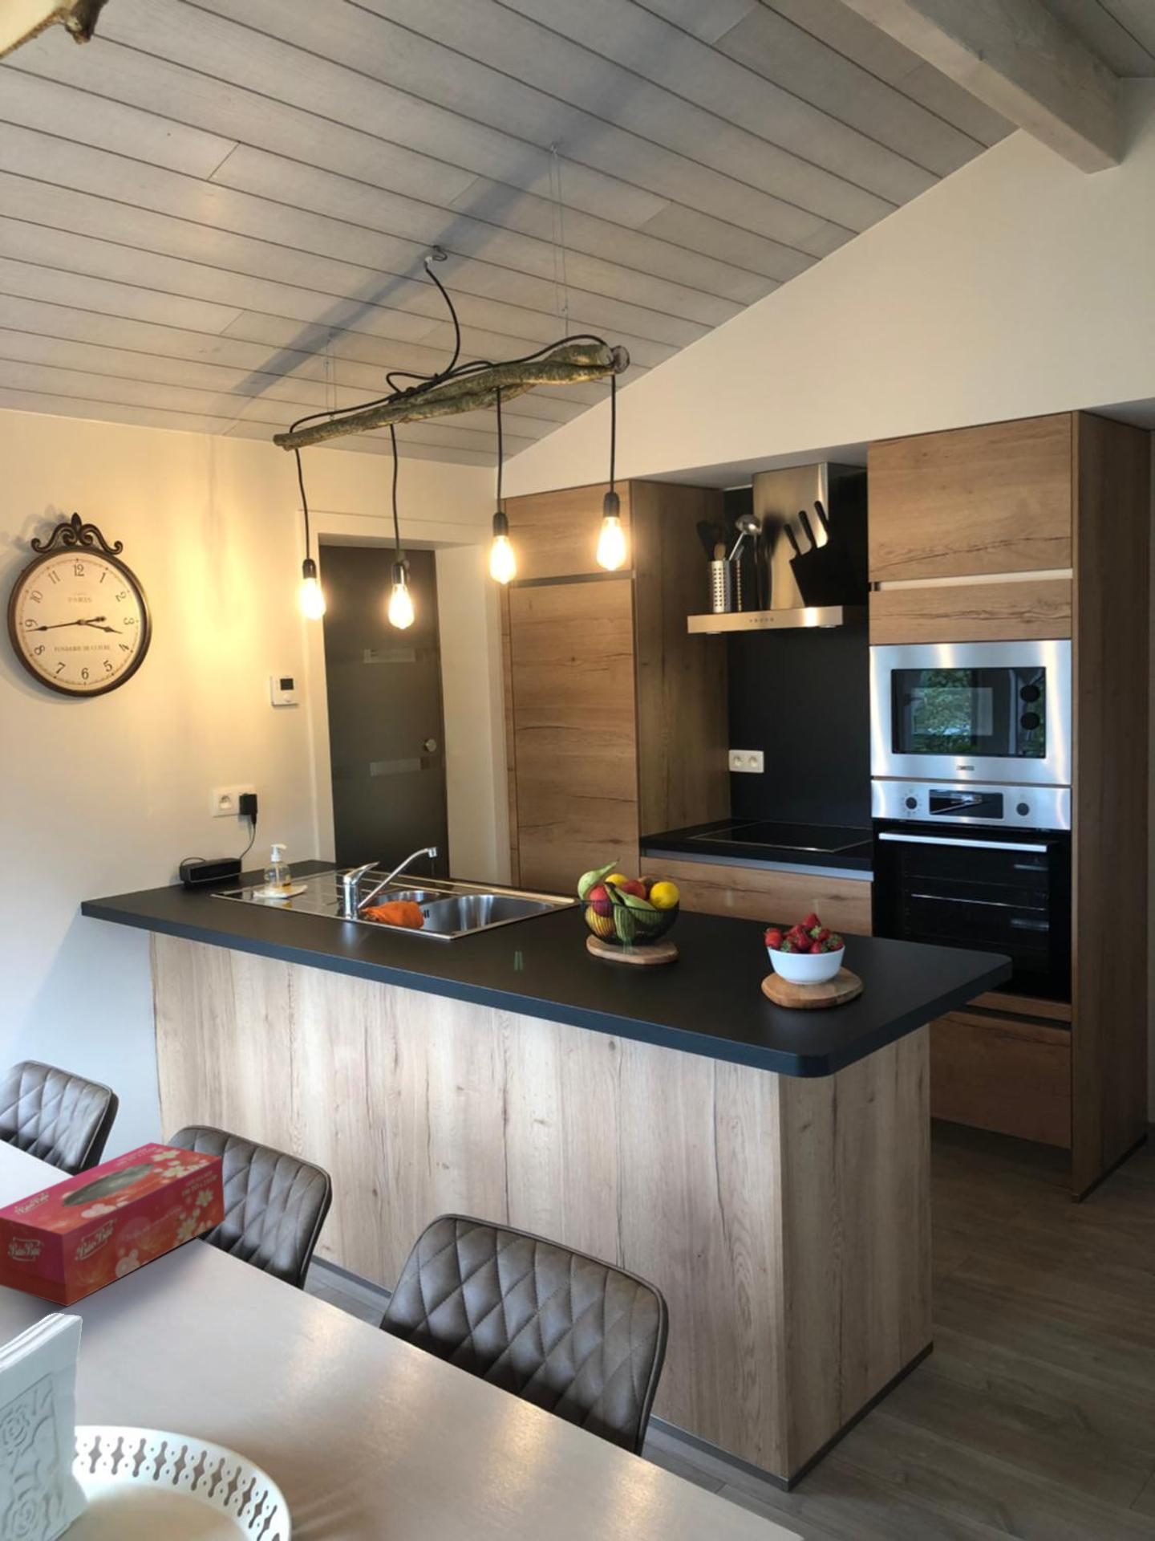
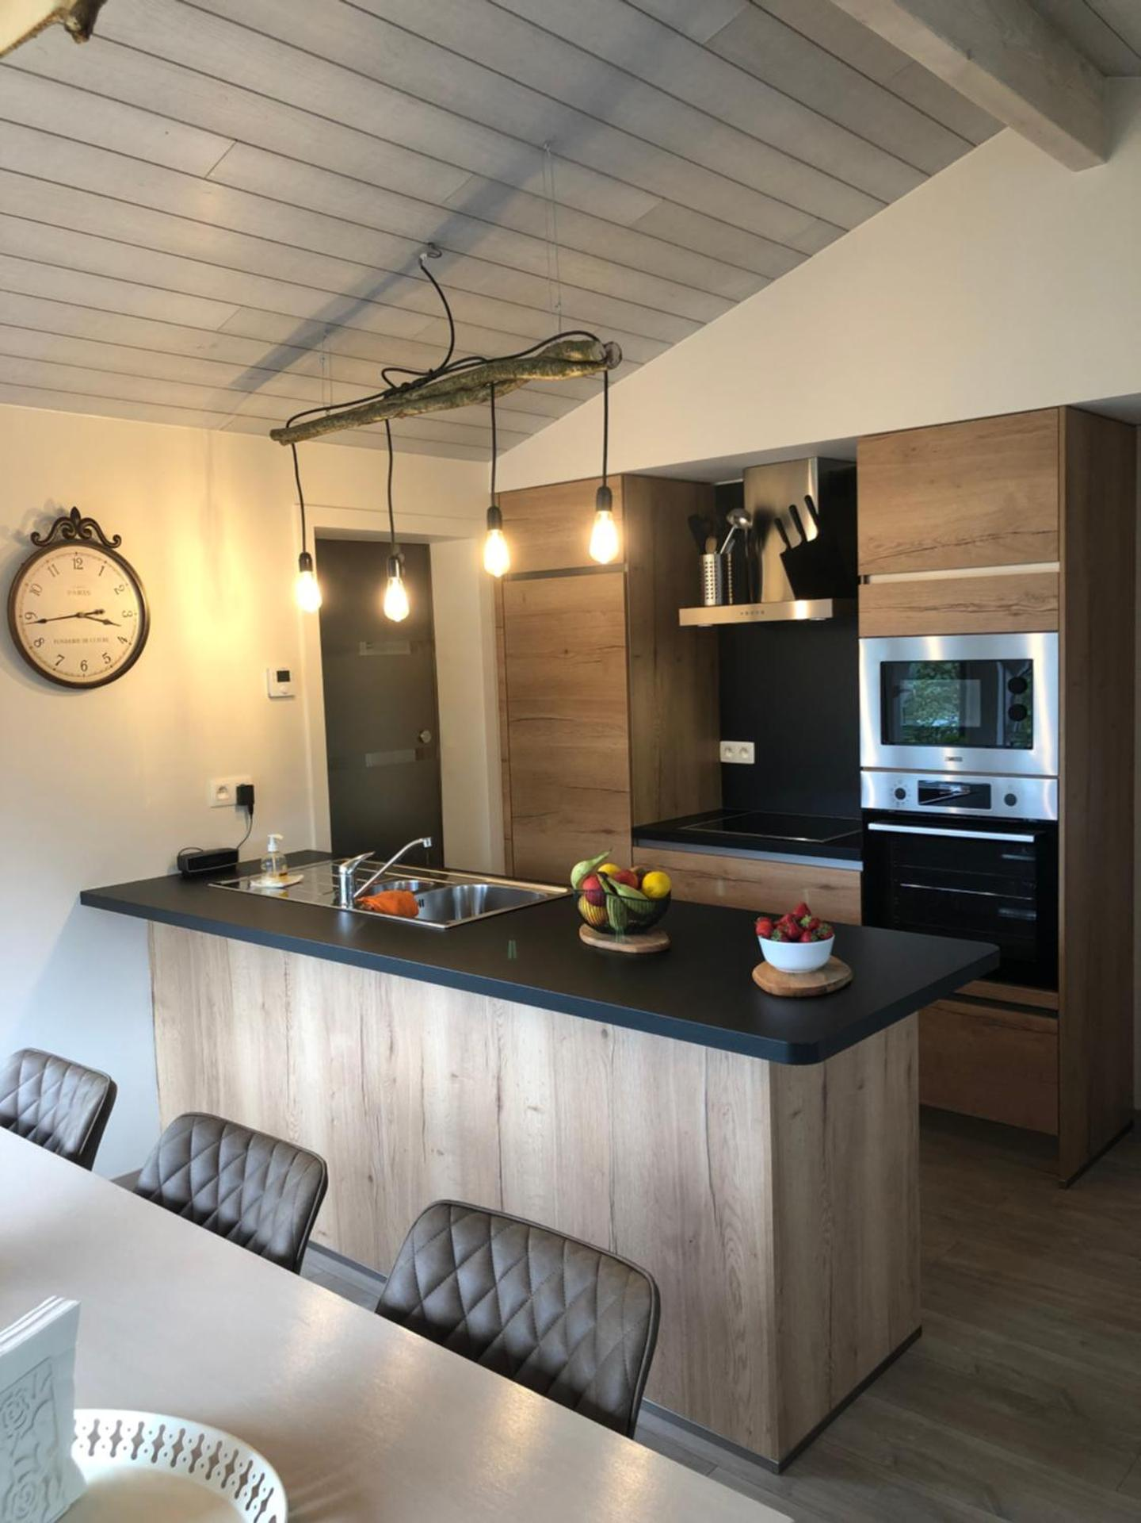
- tissue box (113, 1217)
